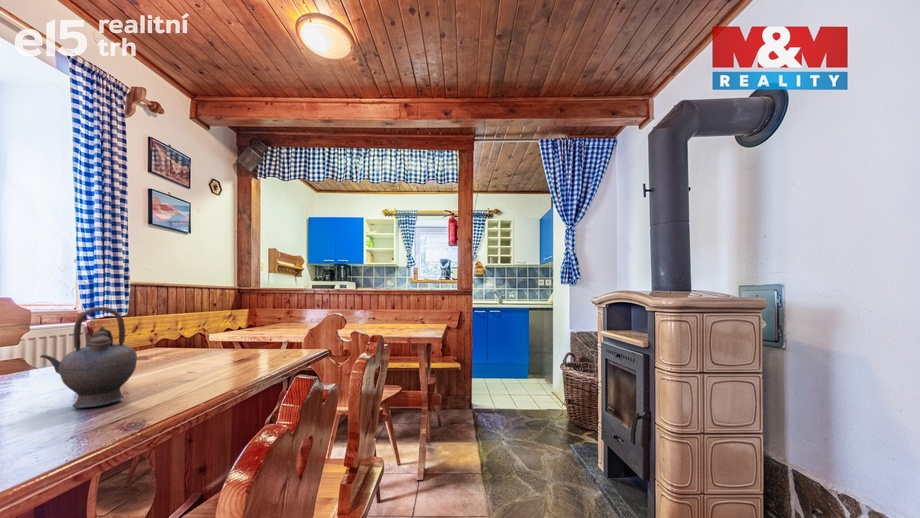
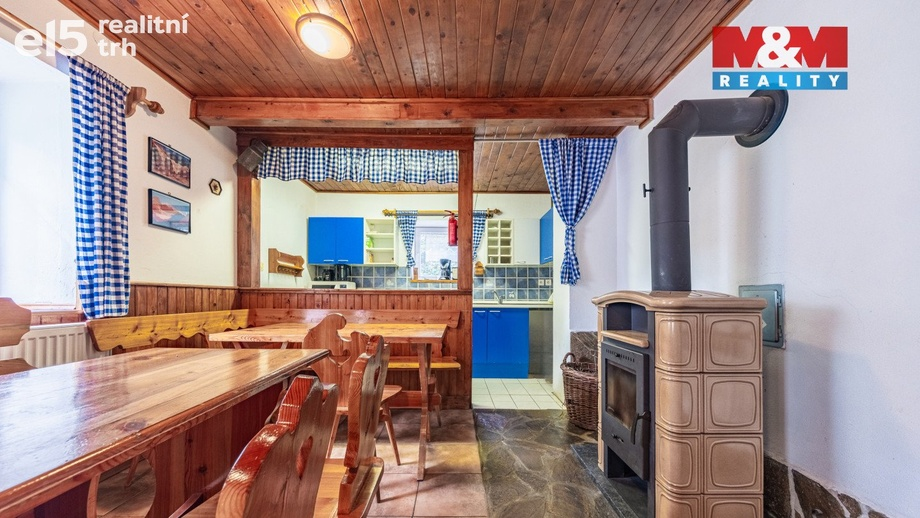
- teapot (91, 355)
